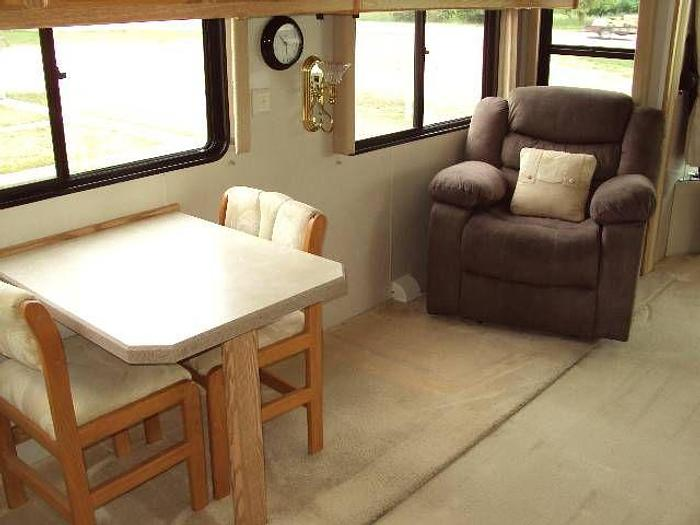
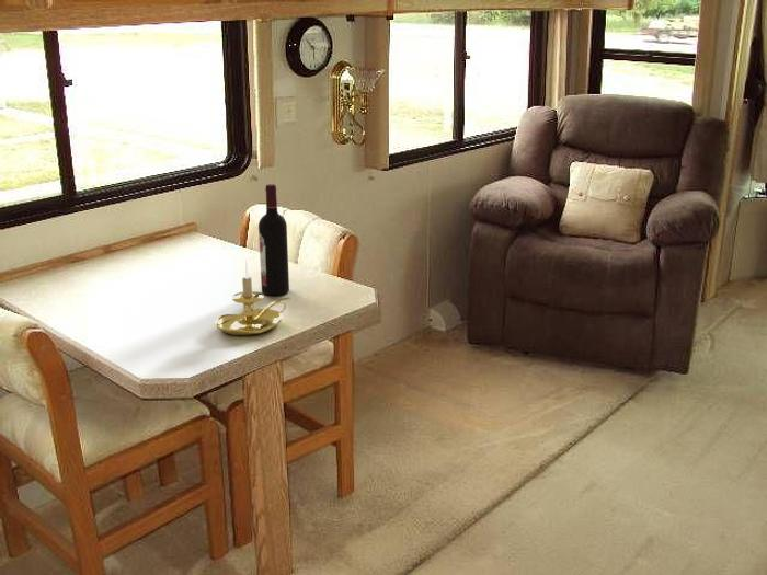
+ candle holder (252, 292)
+ wine bottle (273, 239)
